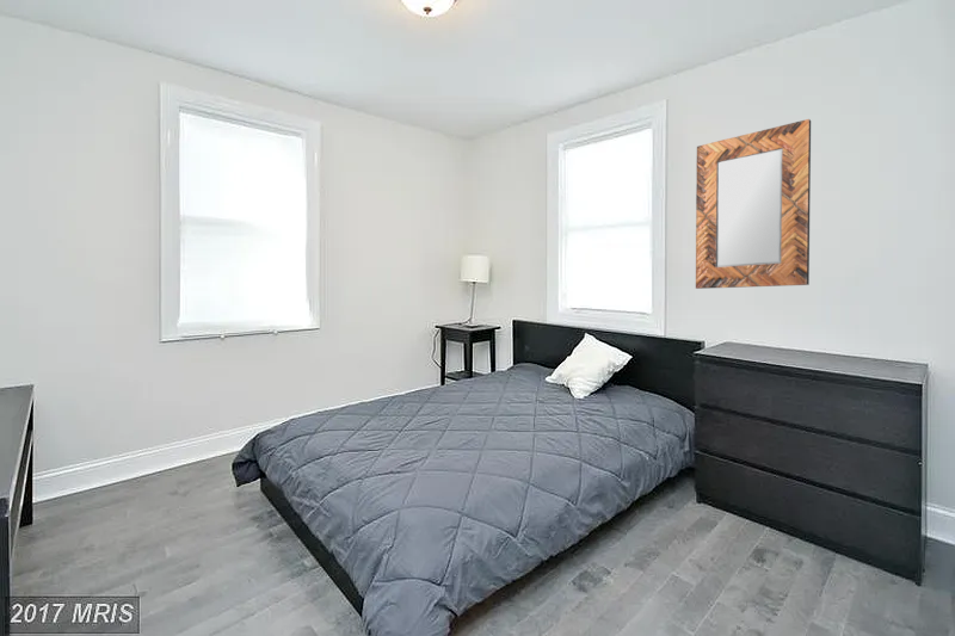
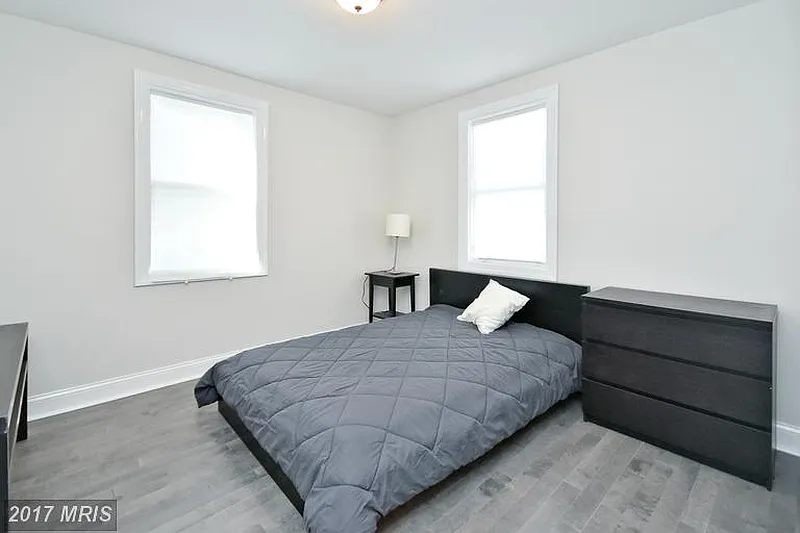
- home mirror (748, 210)
